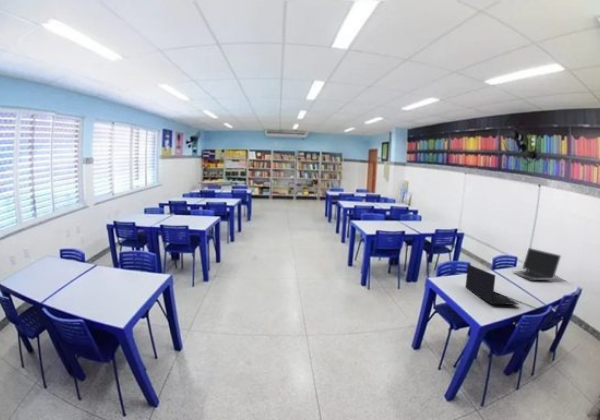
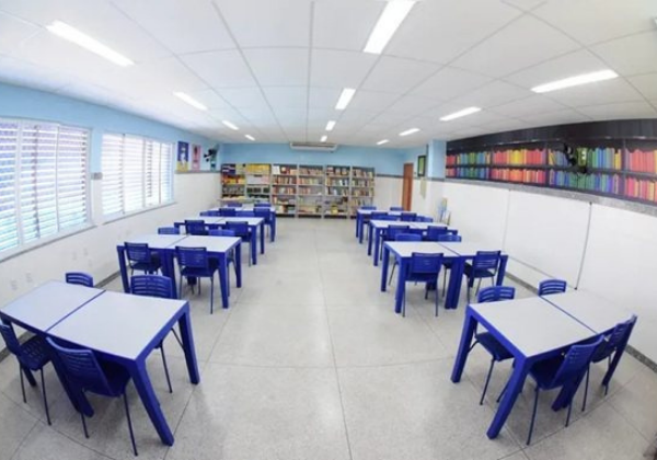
- laptop (529, 262)
- laptop (491, 283)
